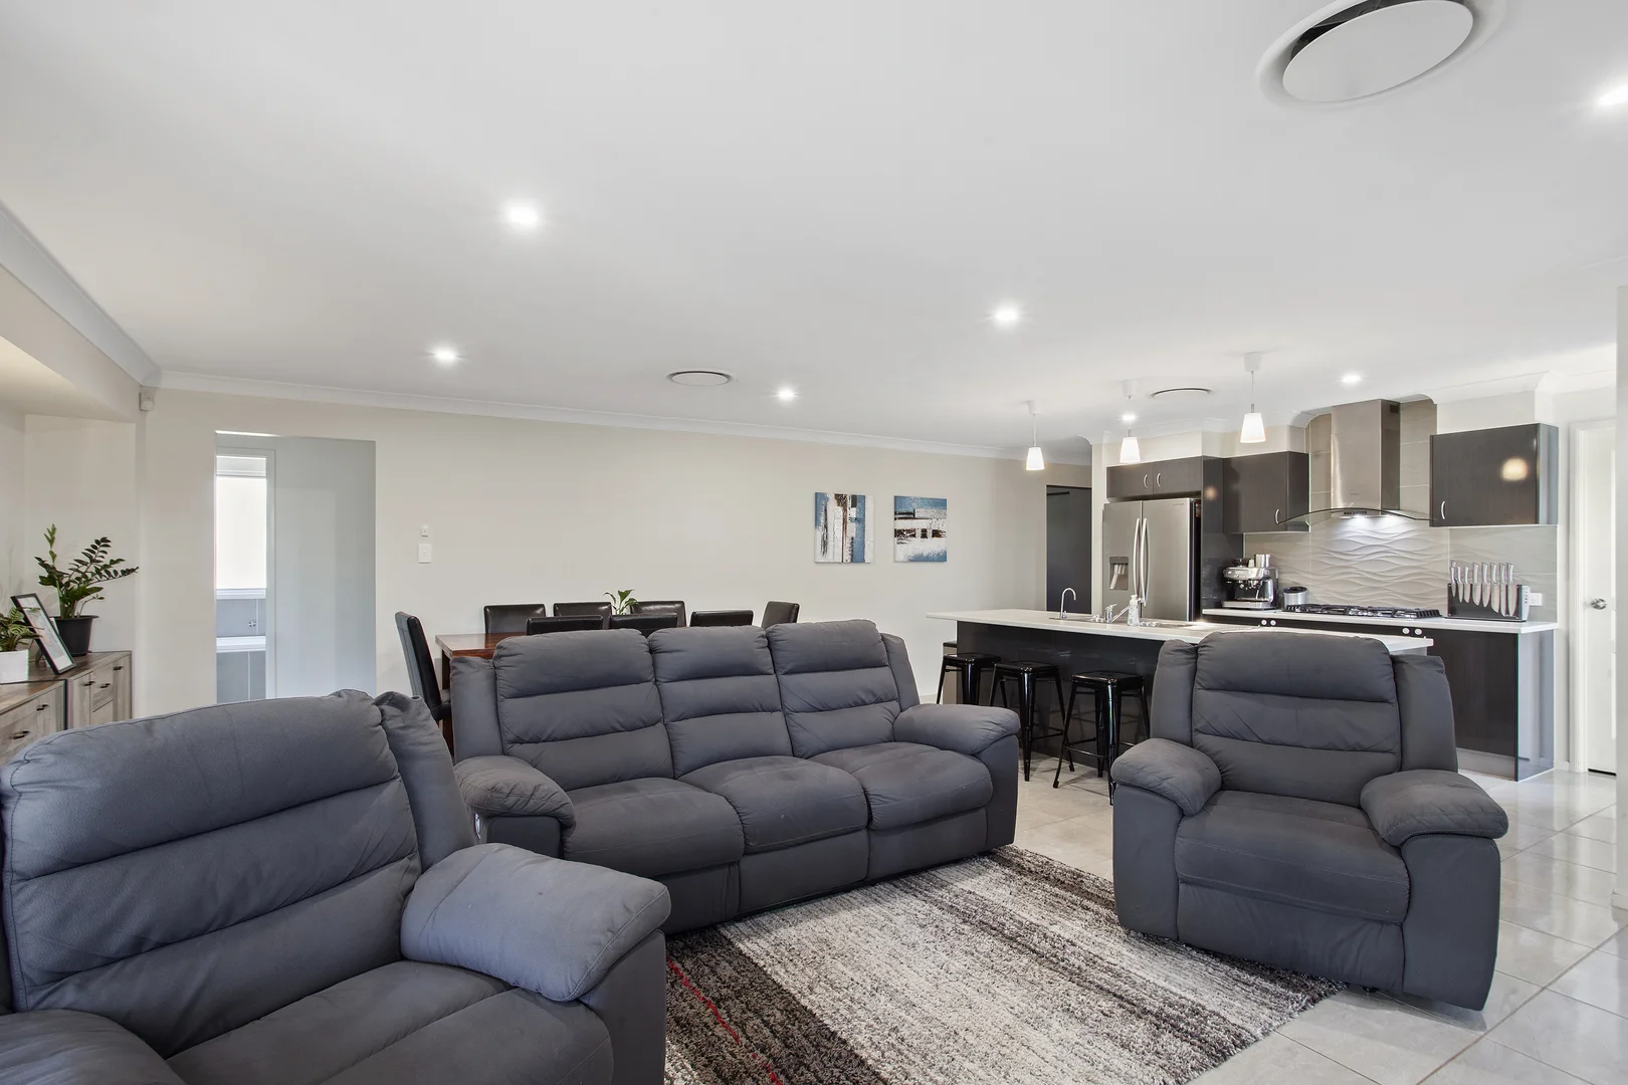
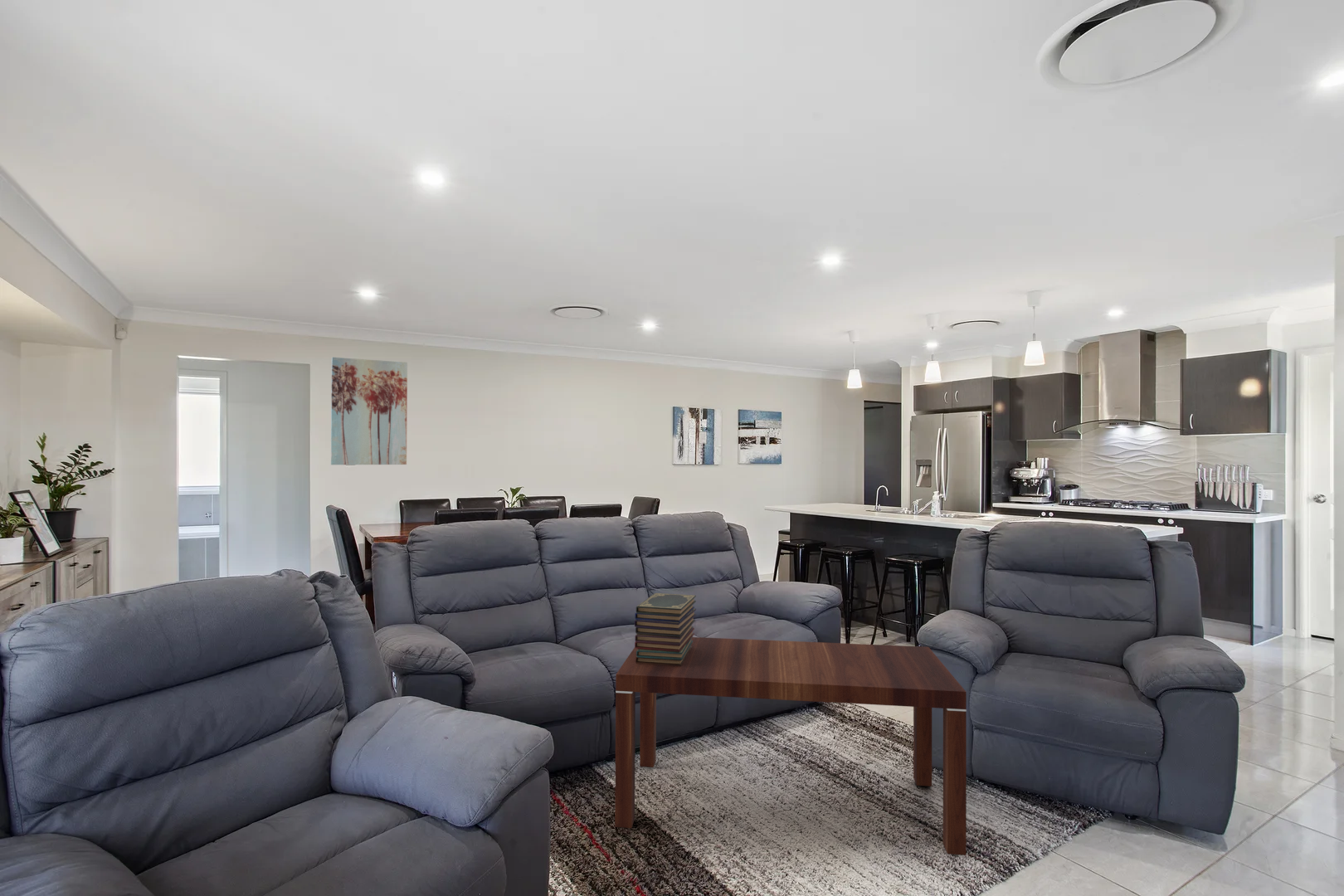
+ wall art (370, 411)
+ coffee table (782, 699)
+ book stack (666, 627)
